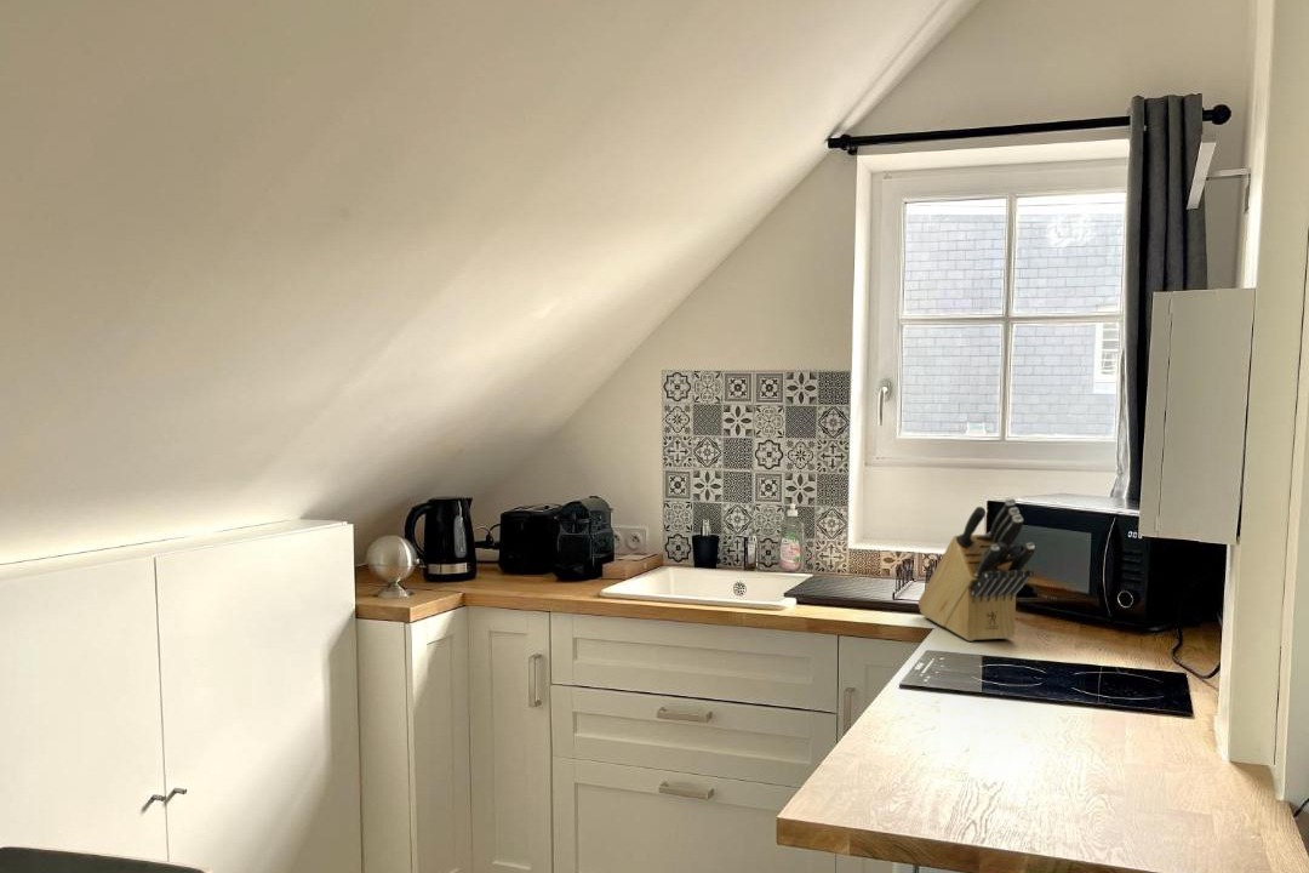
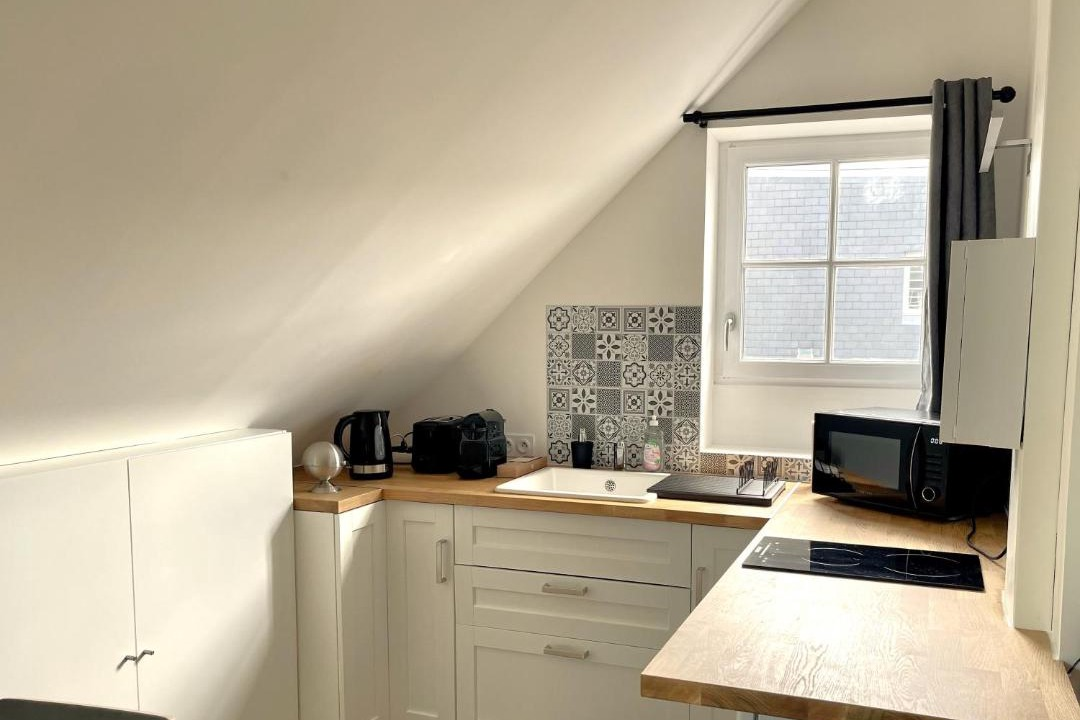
- knife block (974, 561)
